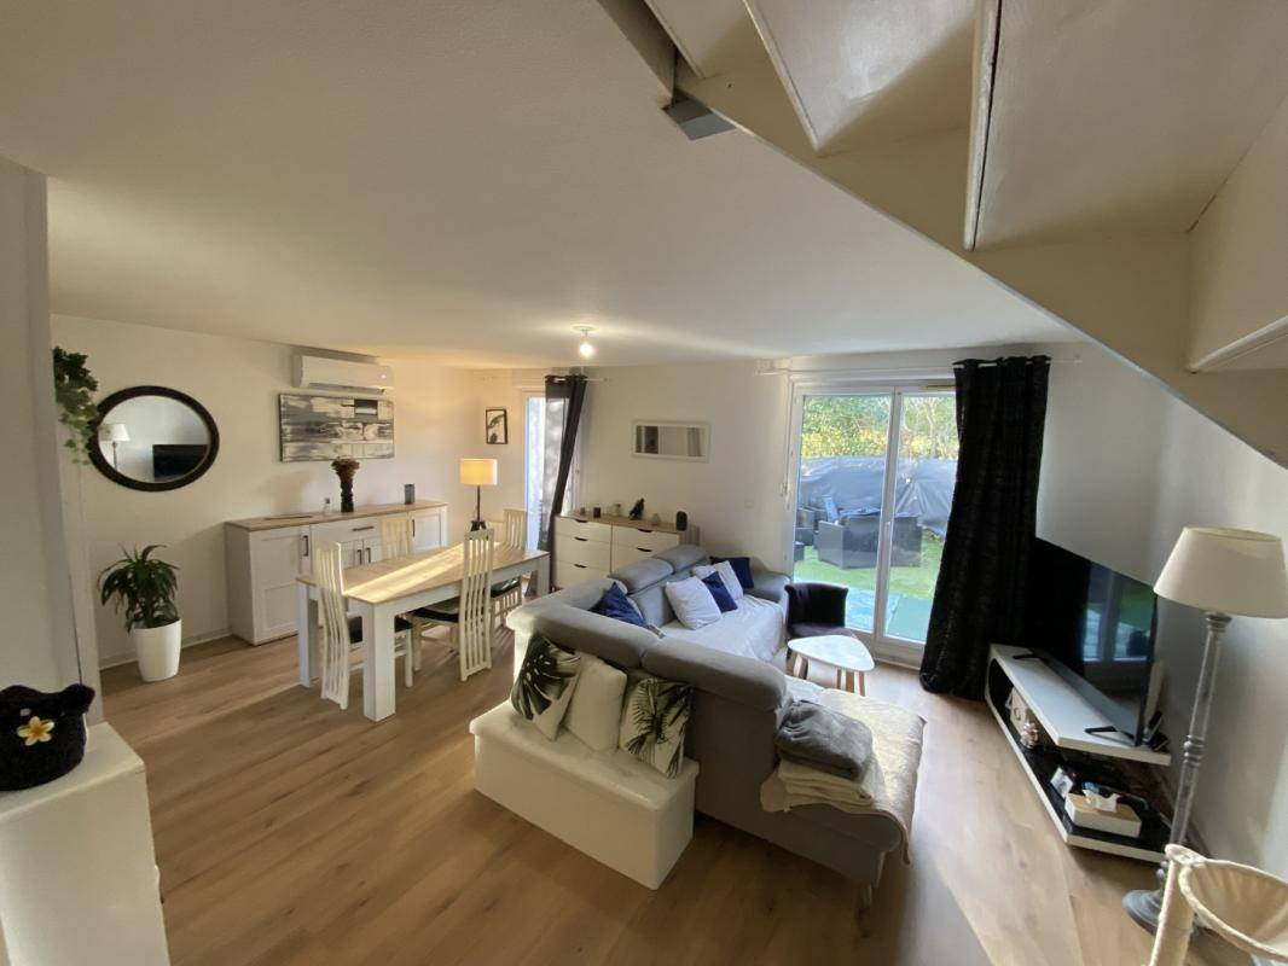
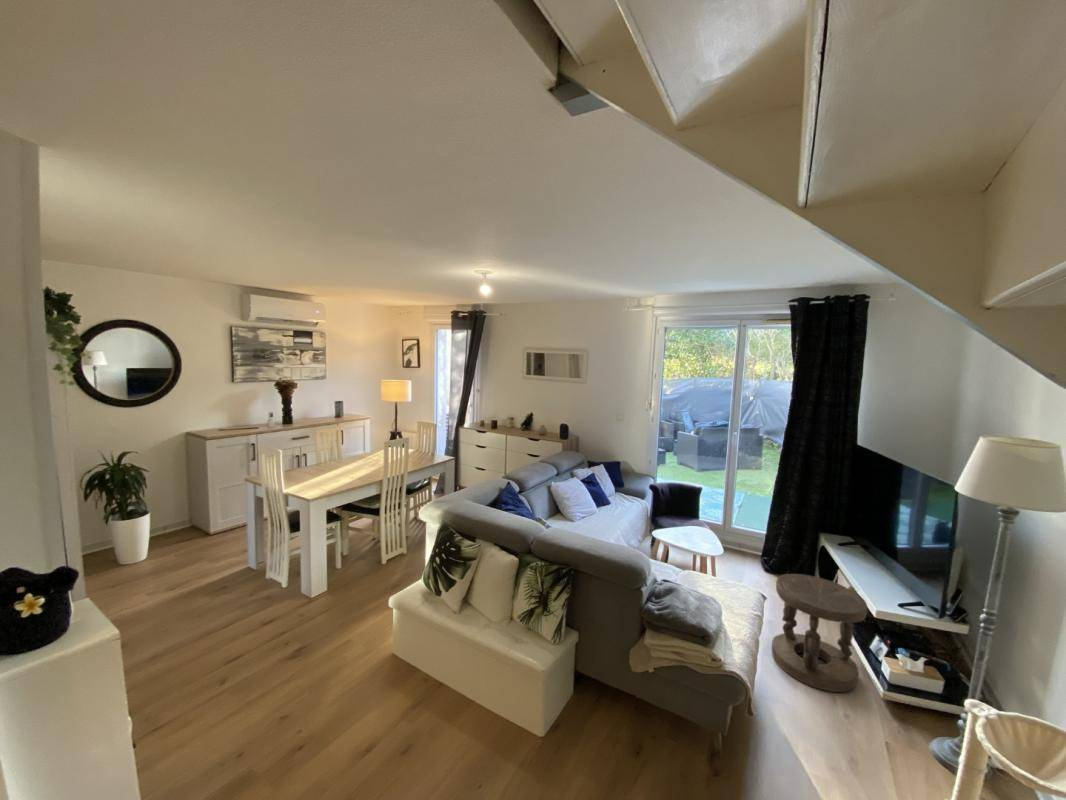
+ stool (816, 628)
